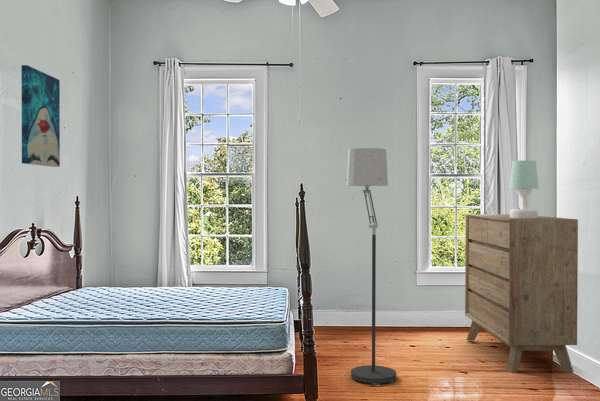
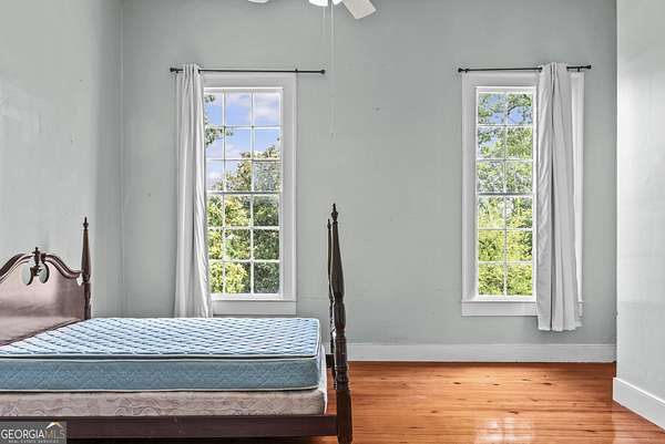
- wall art (41, 119)
- dresser (515, 285)
- table lamp (523, 189)
- floor lamp (372, 257)
